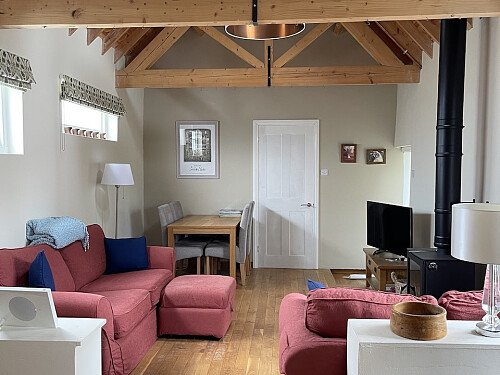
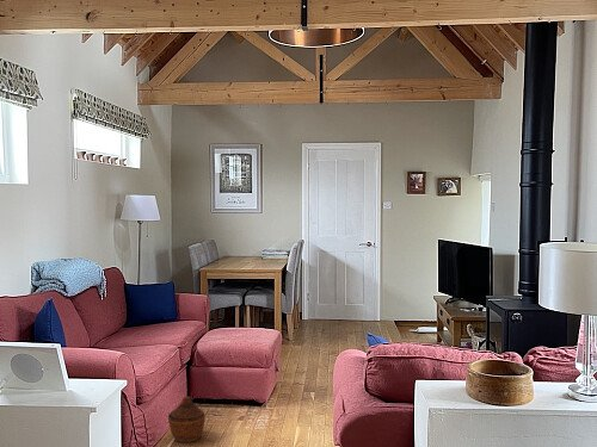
+ woven basket (186, 417)
